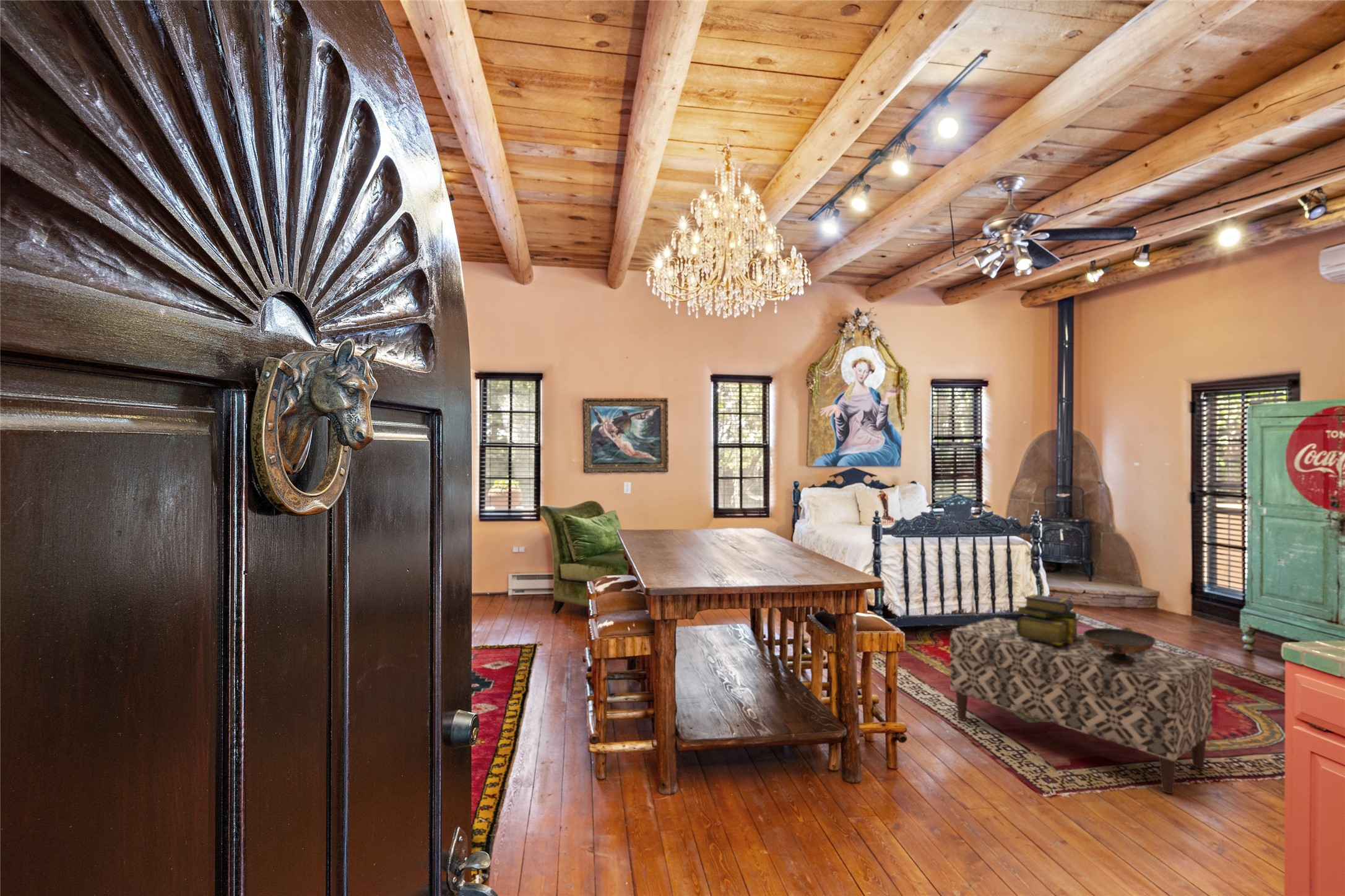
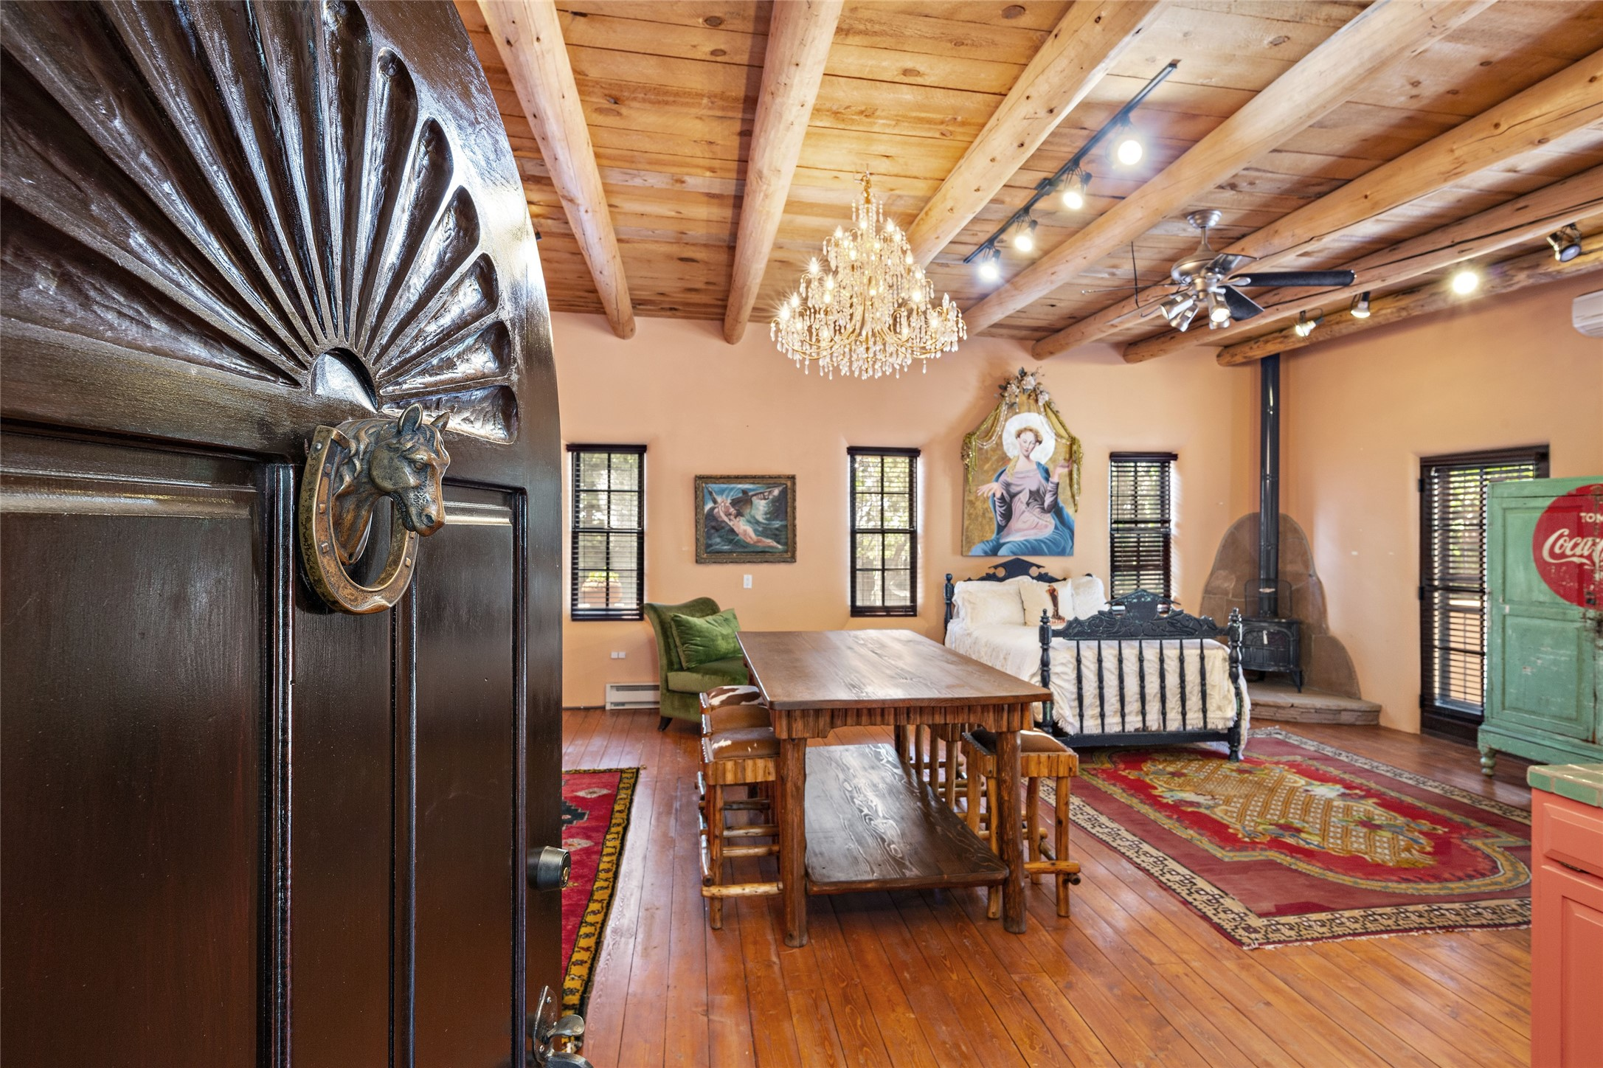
- bench (1070, 692)
- decorative bowl (1120, 647)
- stack of books (1047, 616)
